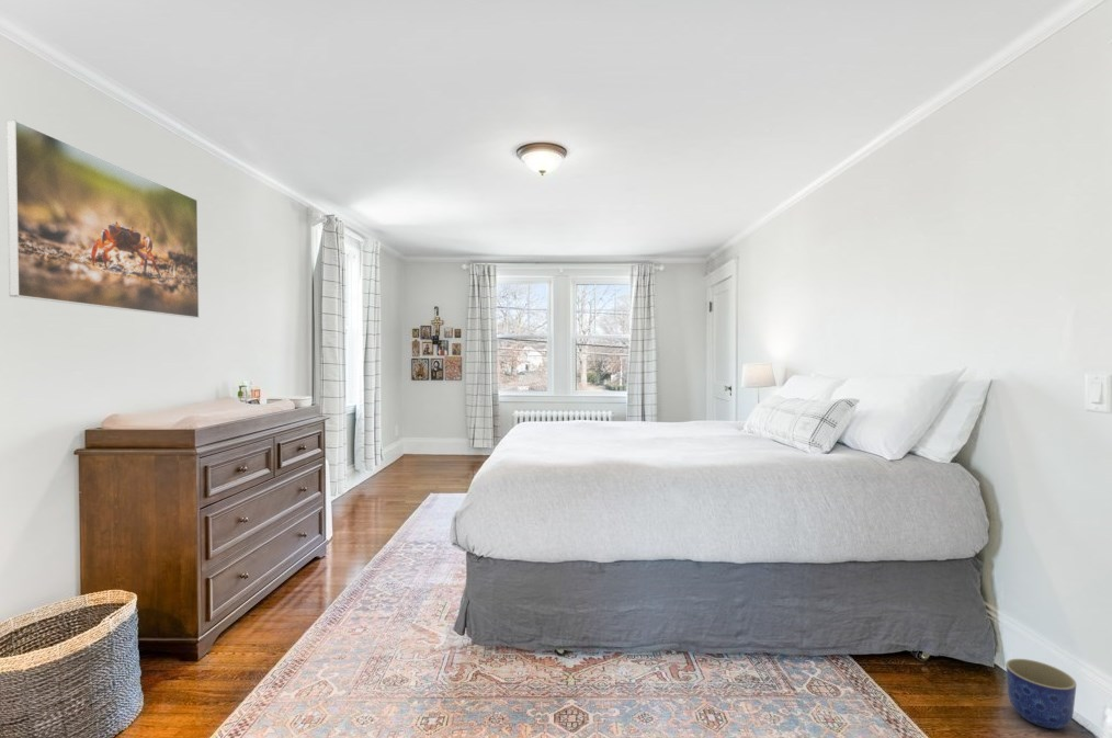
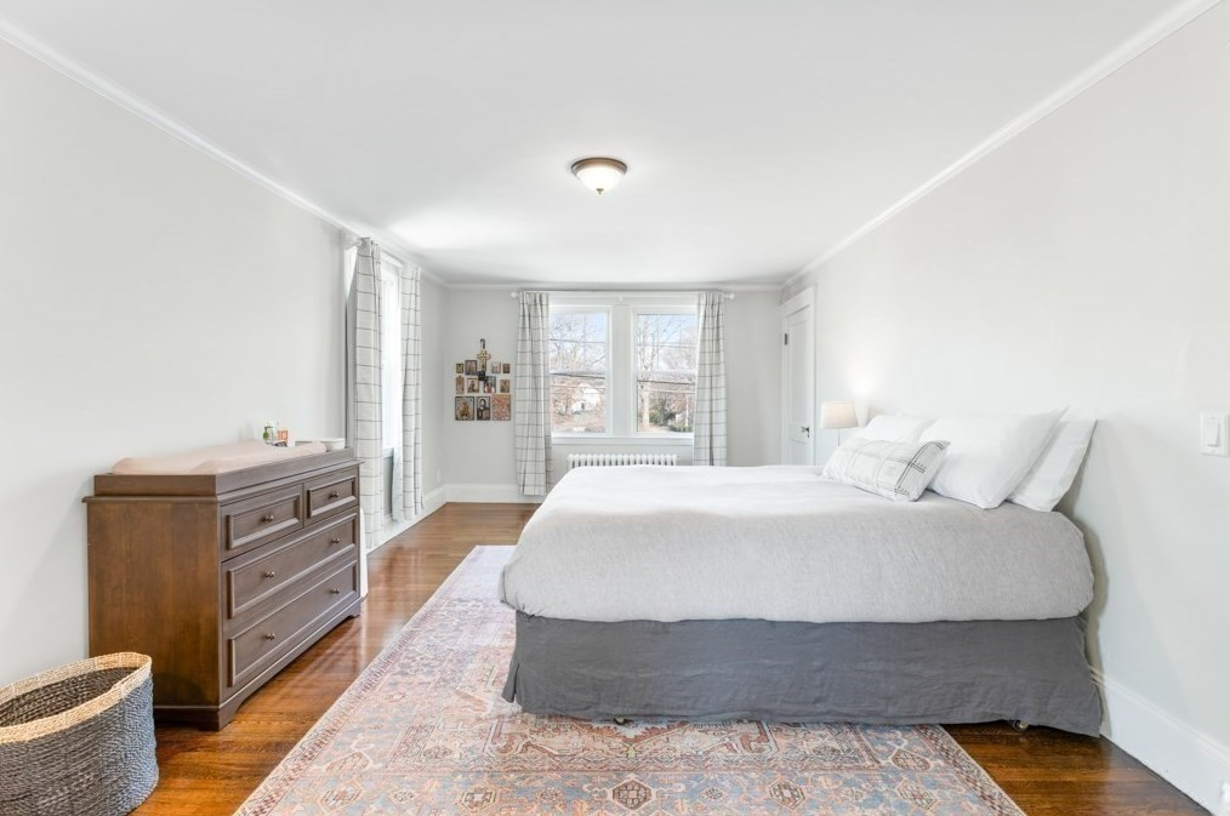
- planter (1040, 695)
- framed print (122, 238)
